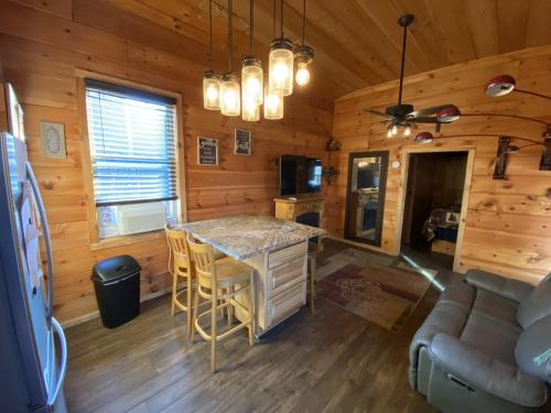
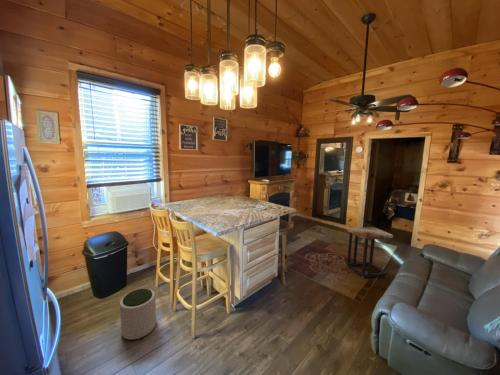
+ plant pot (138, 312)
+ side table (366, 251)
